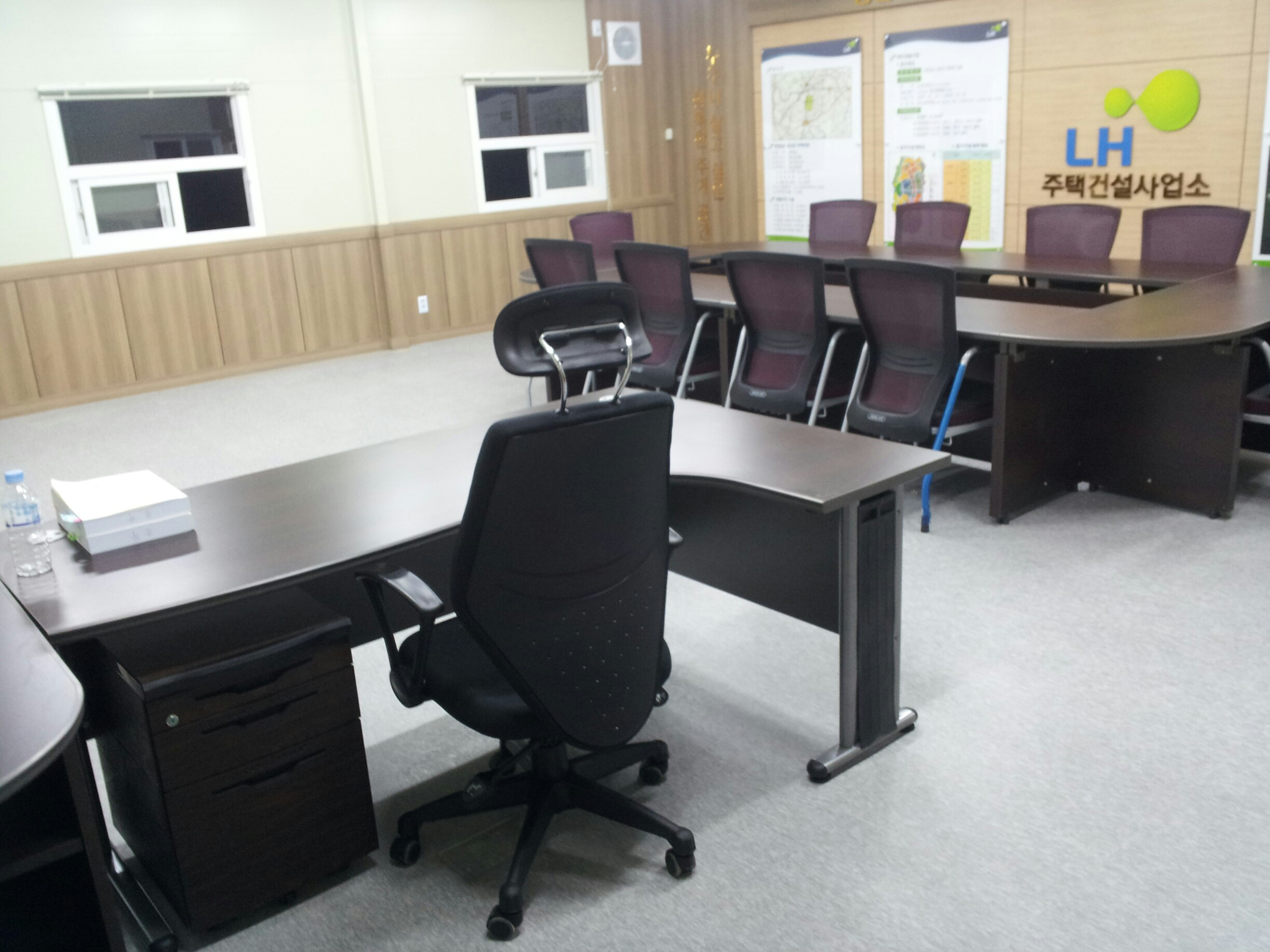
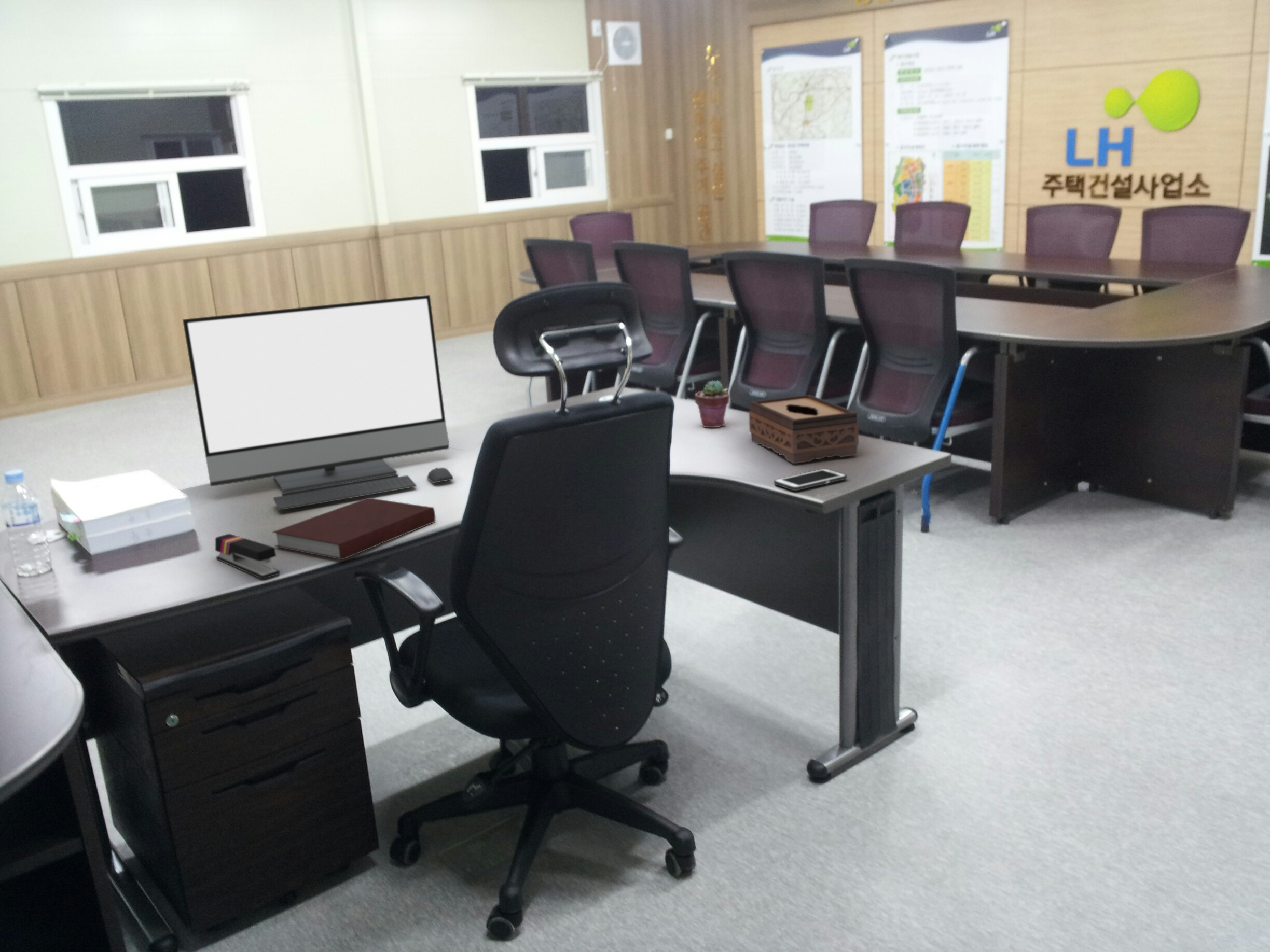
+ notebook (356, 526)
+ monitor (330, 398)
+ cell phone (810, 480)
+ potted succulent (712, 402)
+ tissue box (802, 427)
+ stapler (245, 553)
